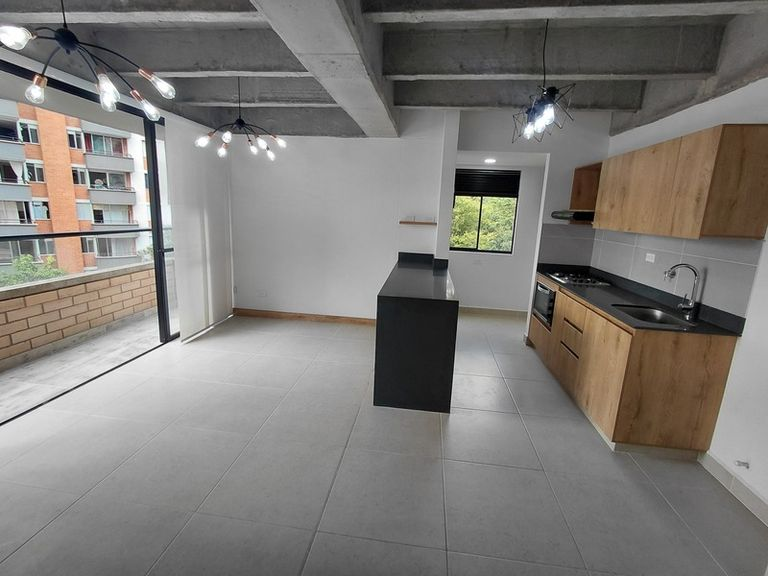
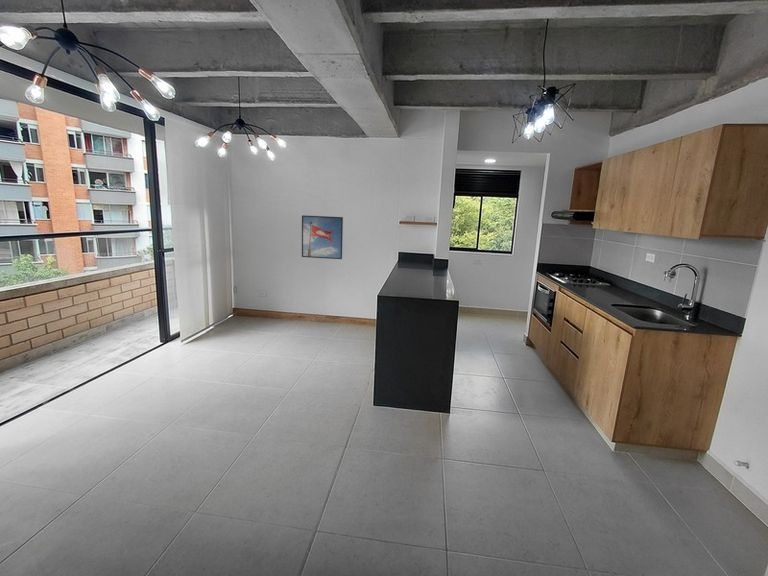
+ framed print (322, 237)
